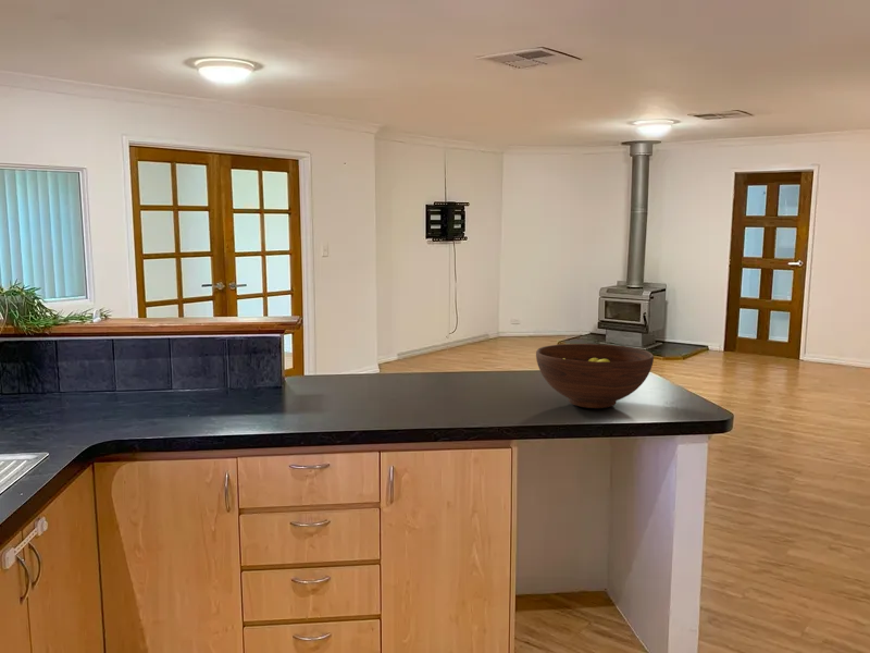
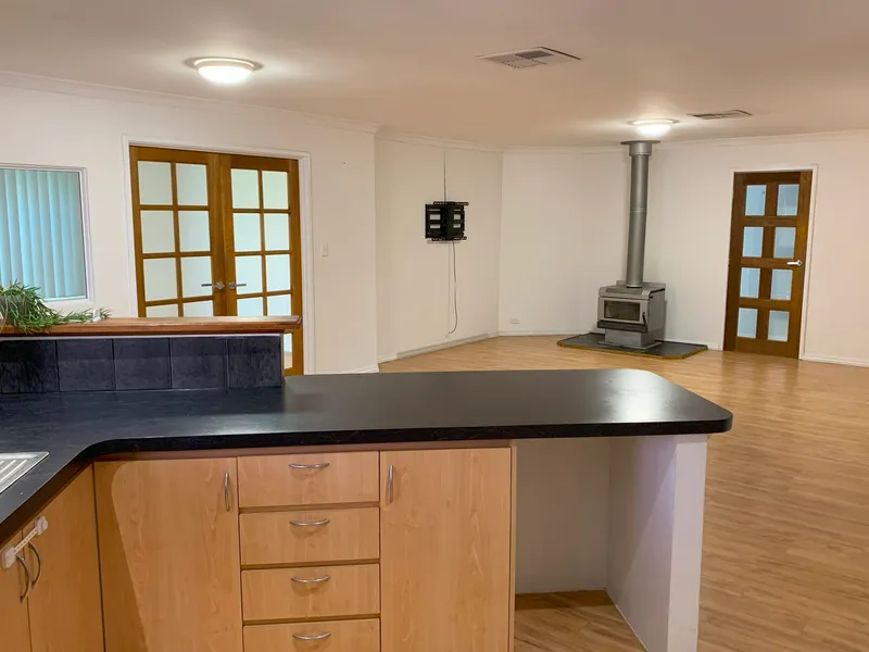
- fruit bowl (593, 378)
